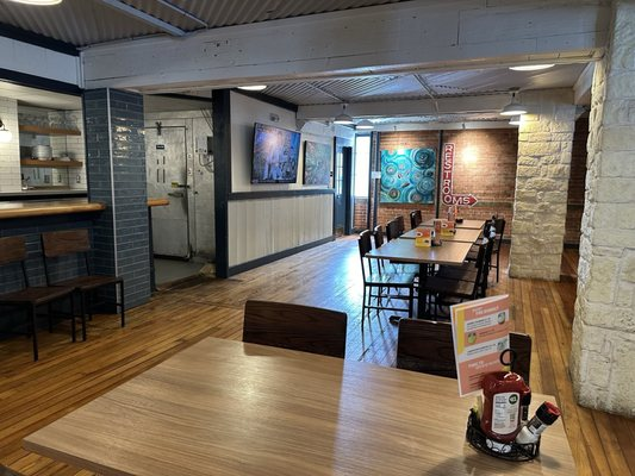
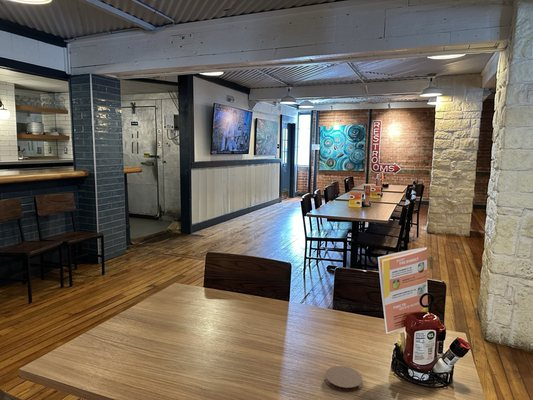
+ coaster (343, 378)
